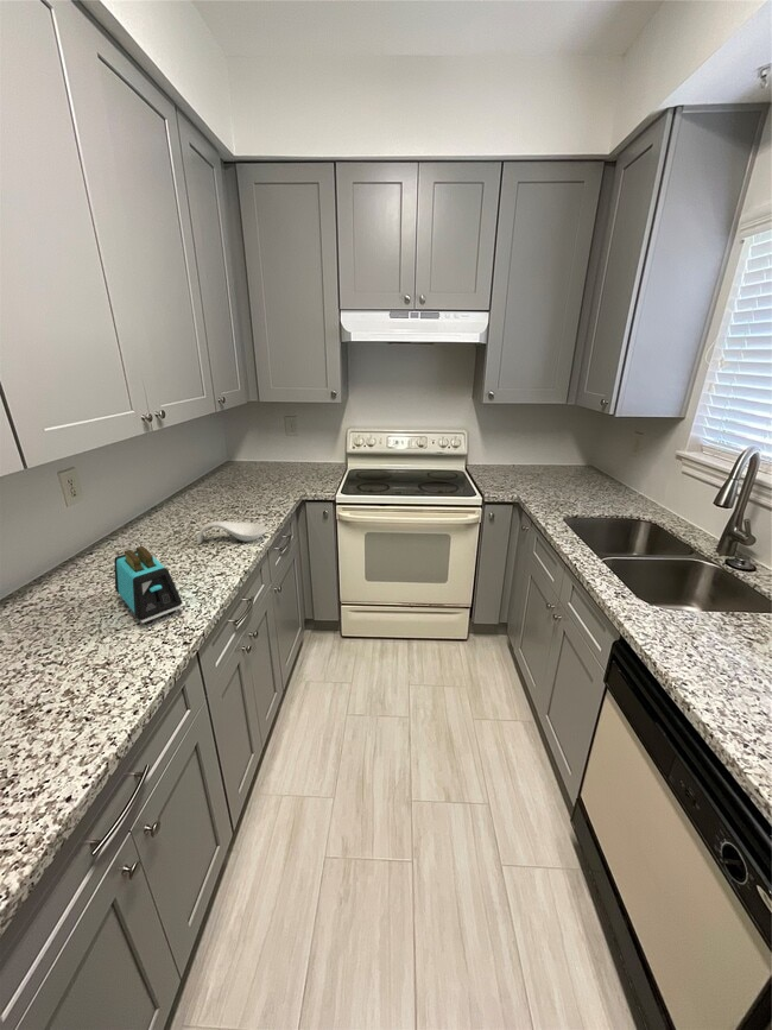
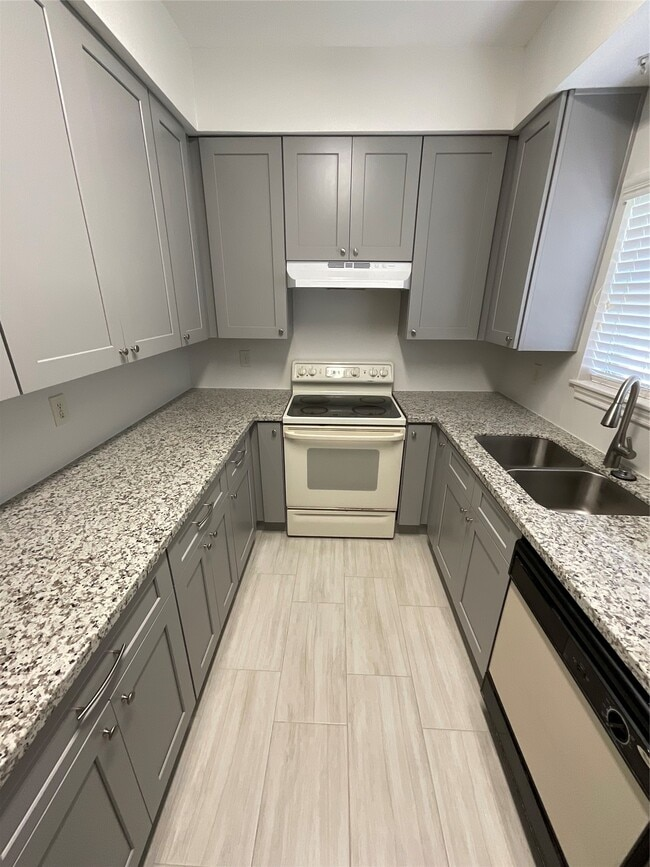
- spoon rest (232, 530)
- toaster (144, 579)
